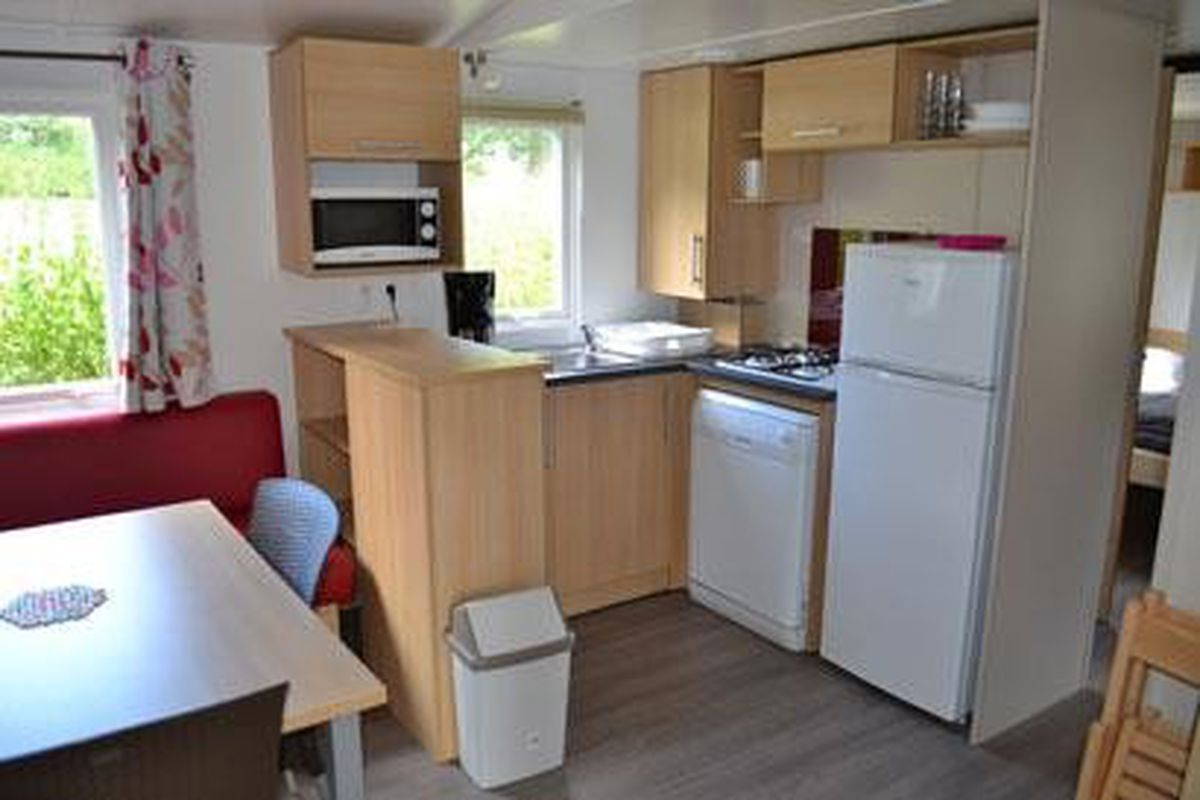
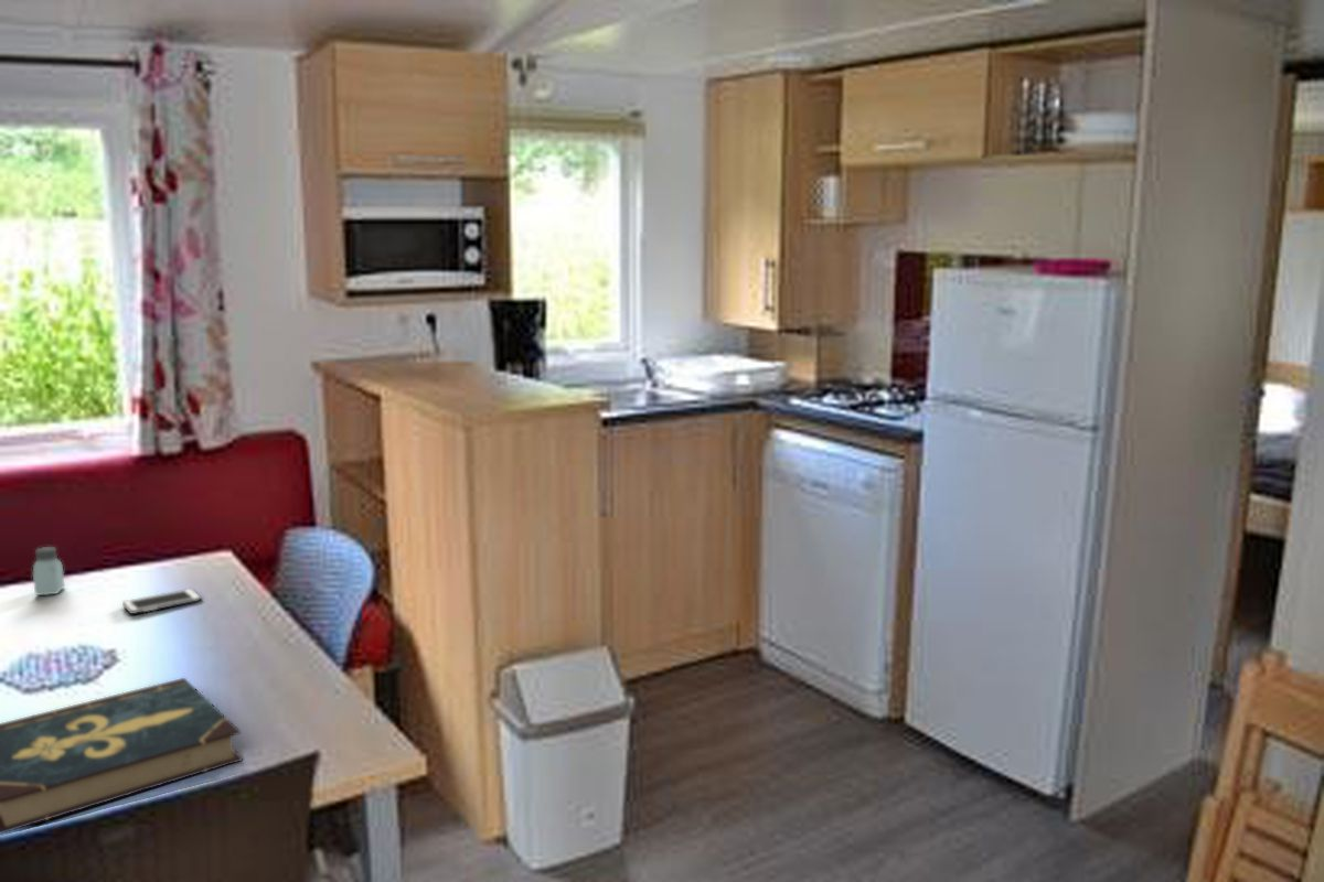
+ cell phone (162, 601)
+ book (102, 745)
+ saltshaker (47, 570)
